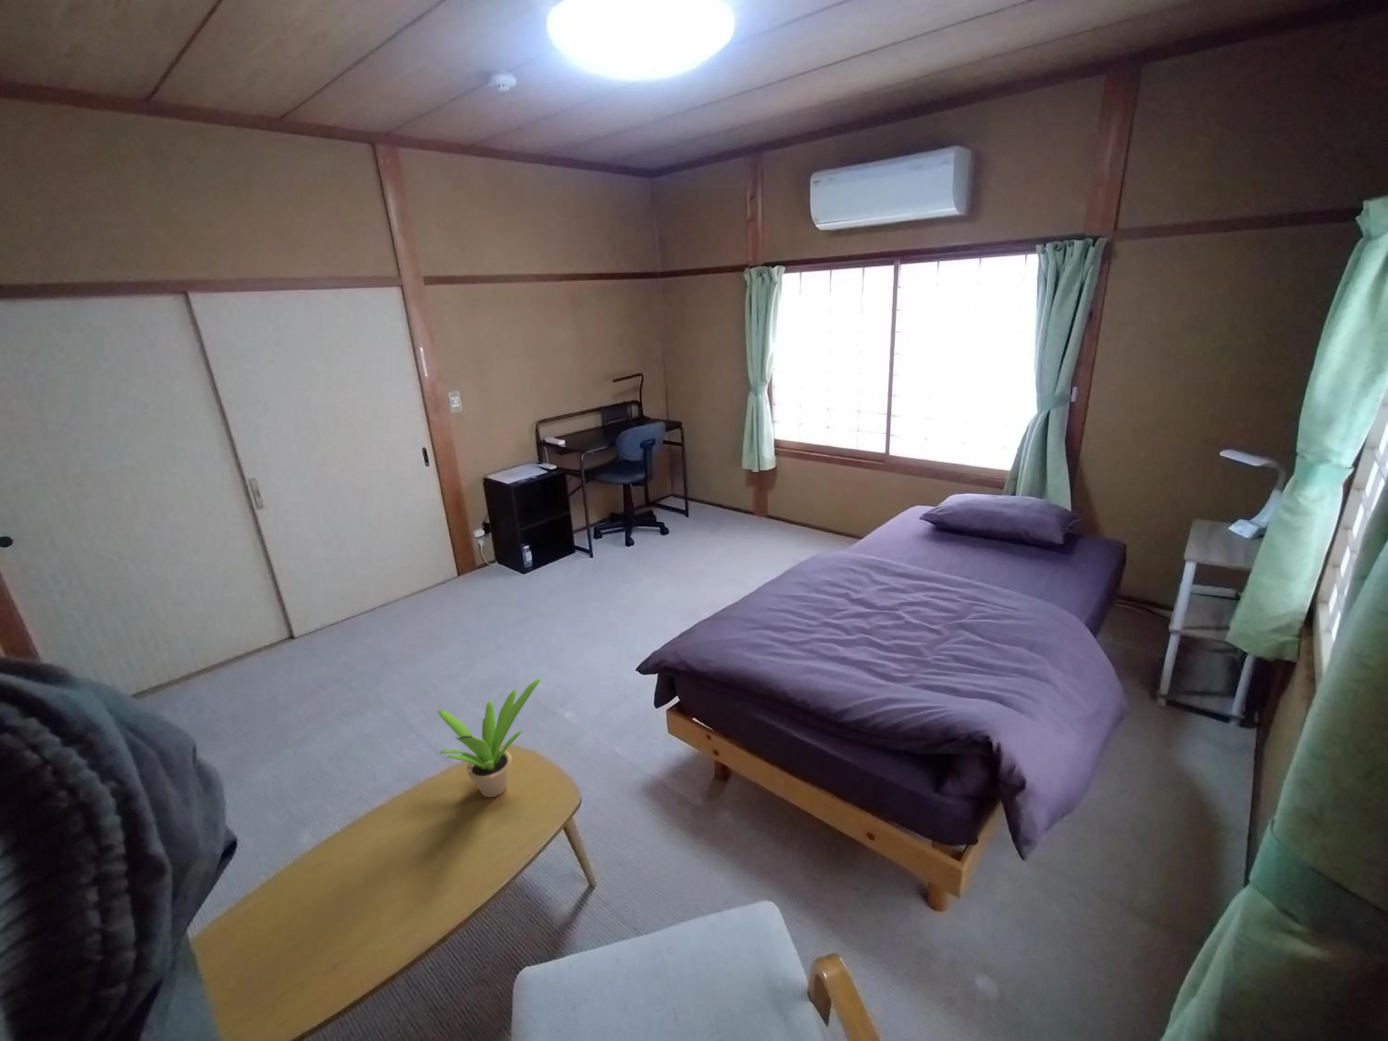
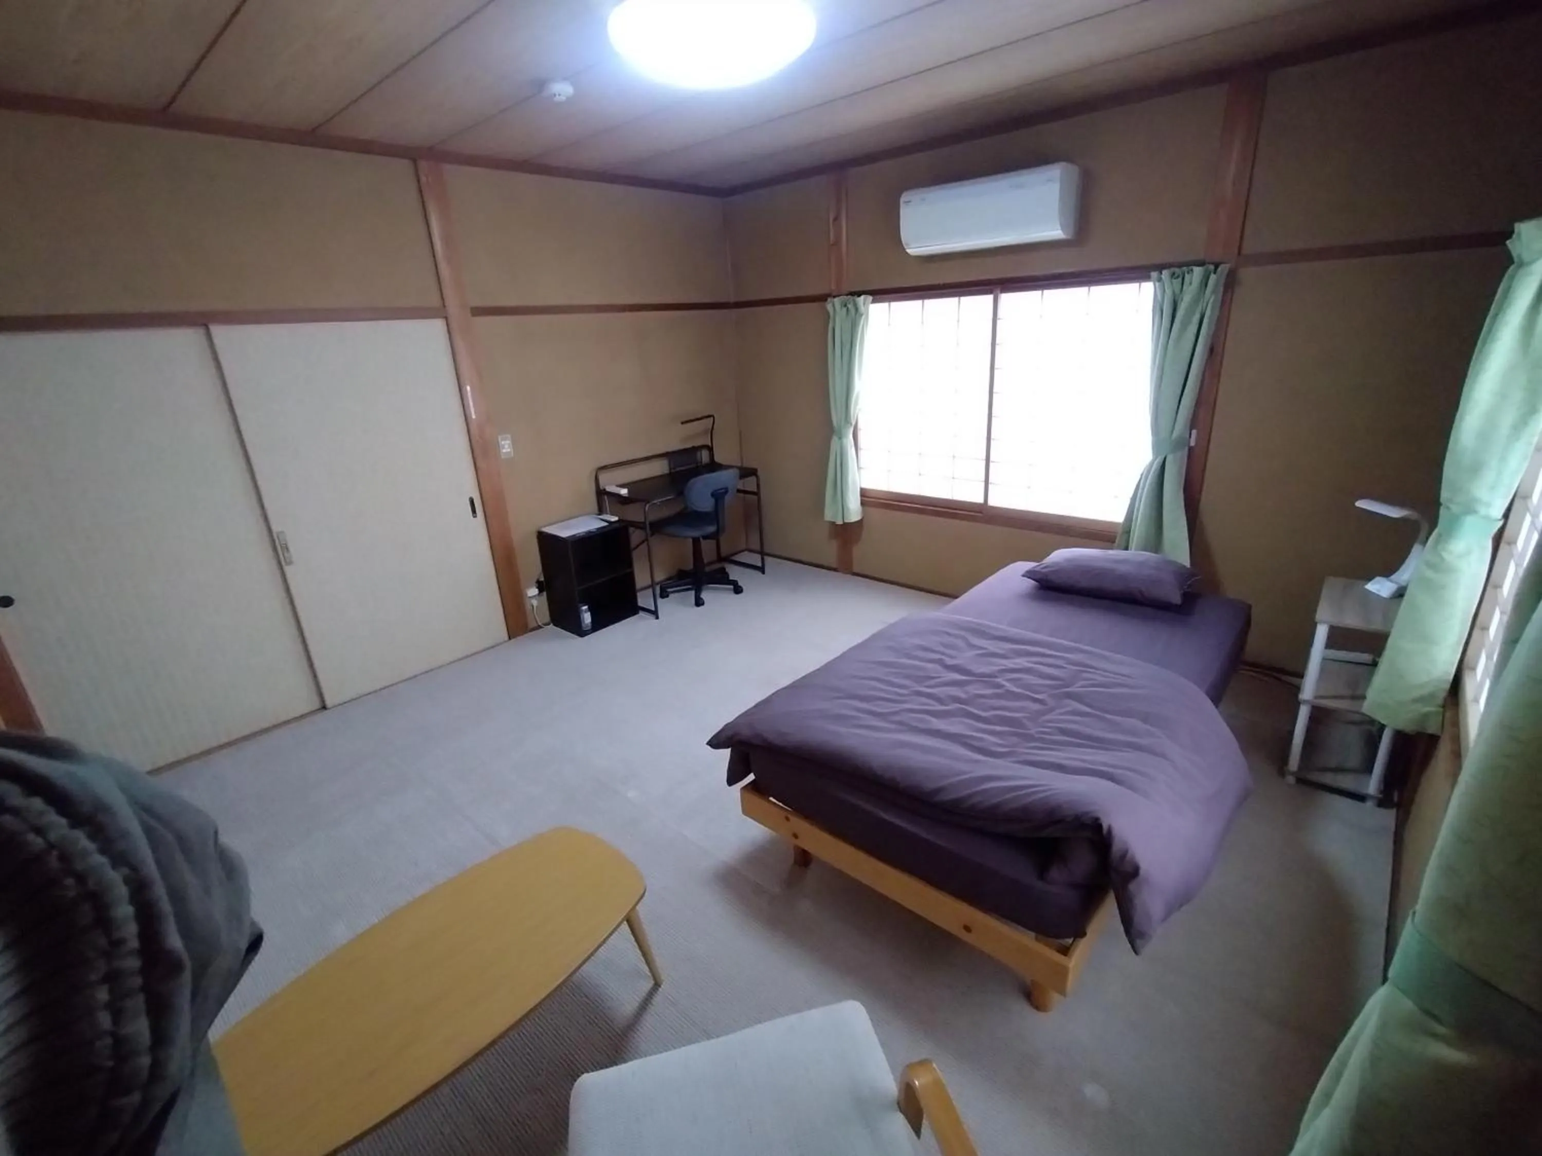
- potted plant (482, 744)
